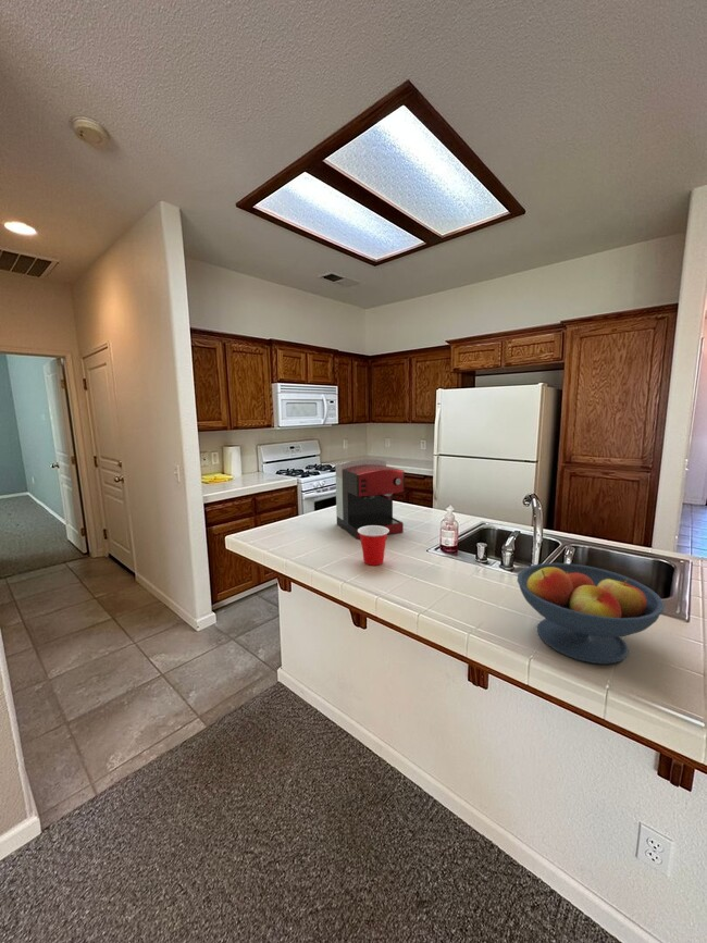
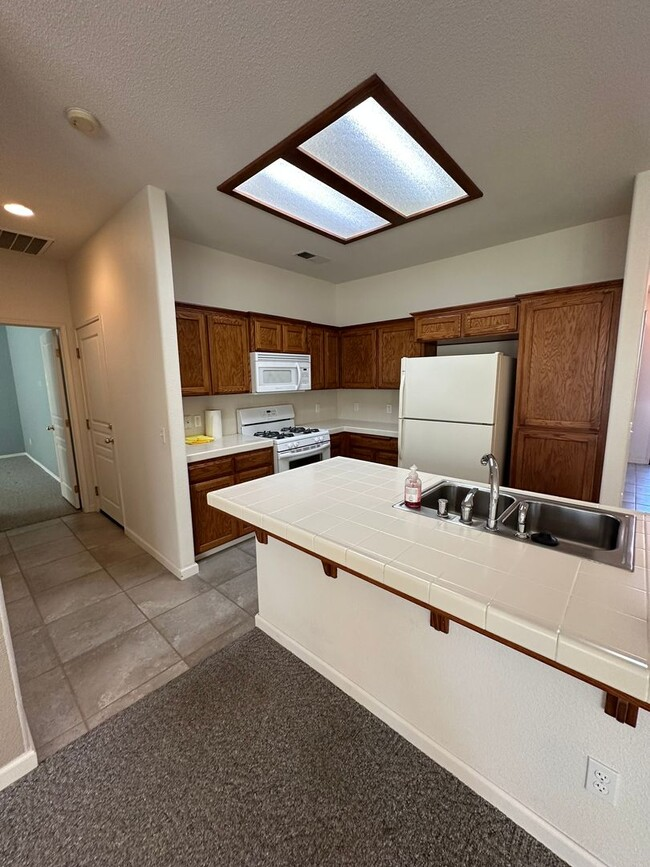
- fruit bowl (583, 604)
- cup (373, 545)
- coffee maker (372, 496)
